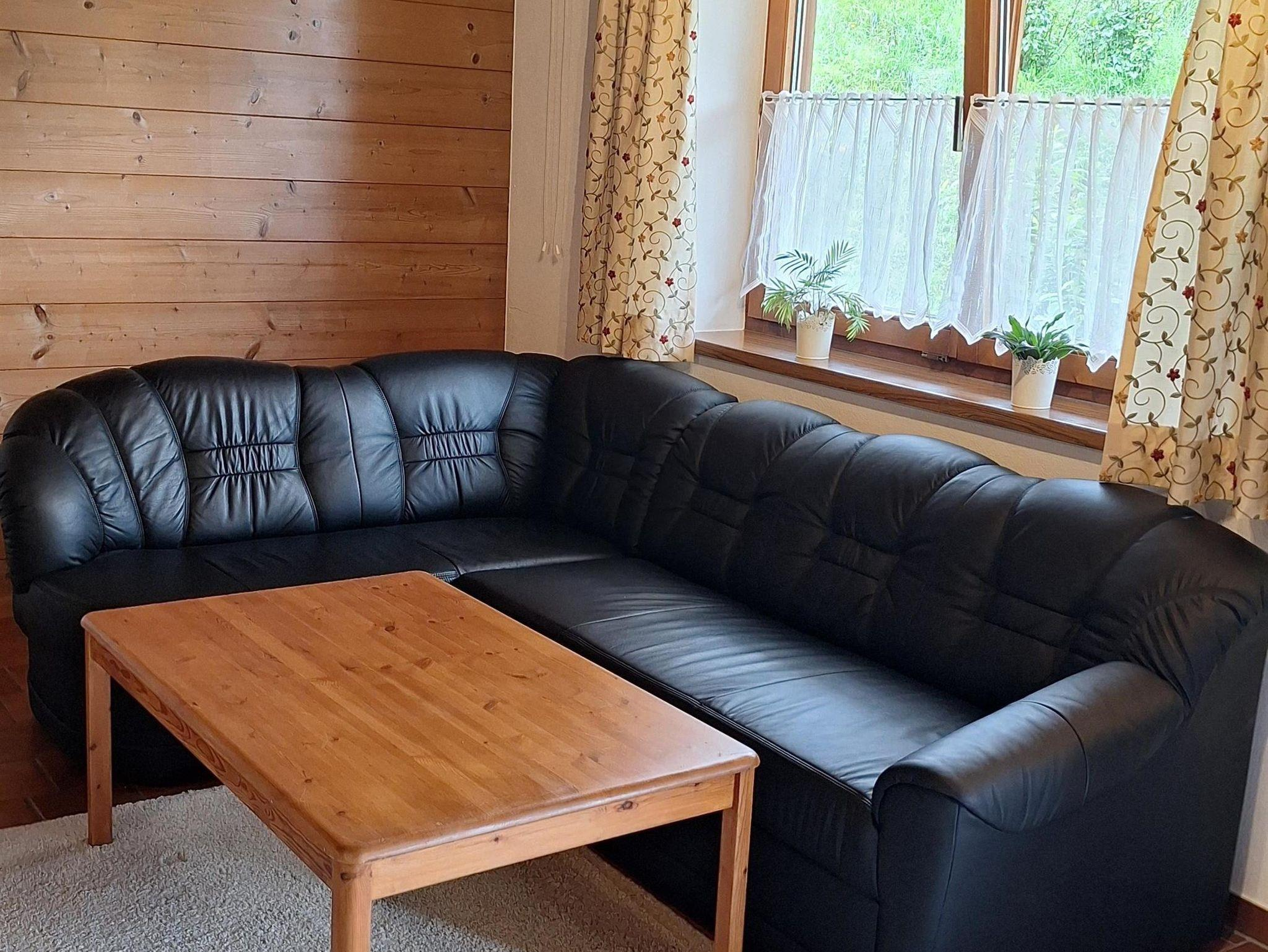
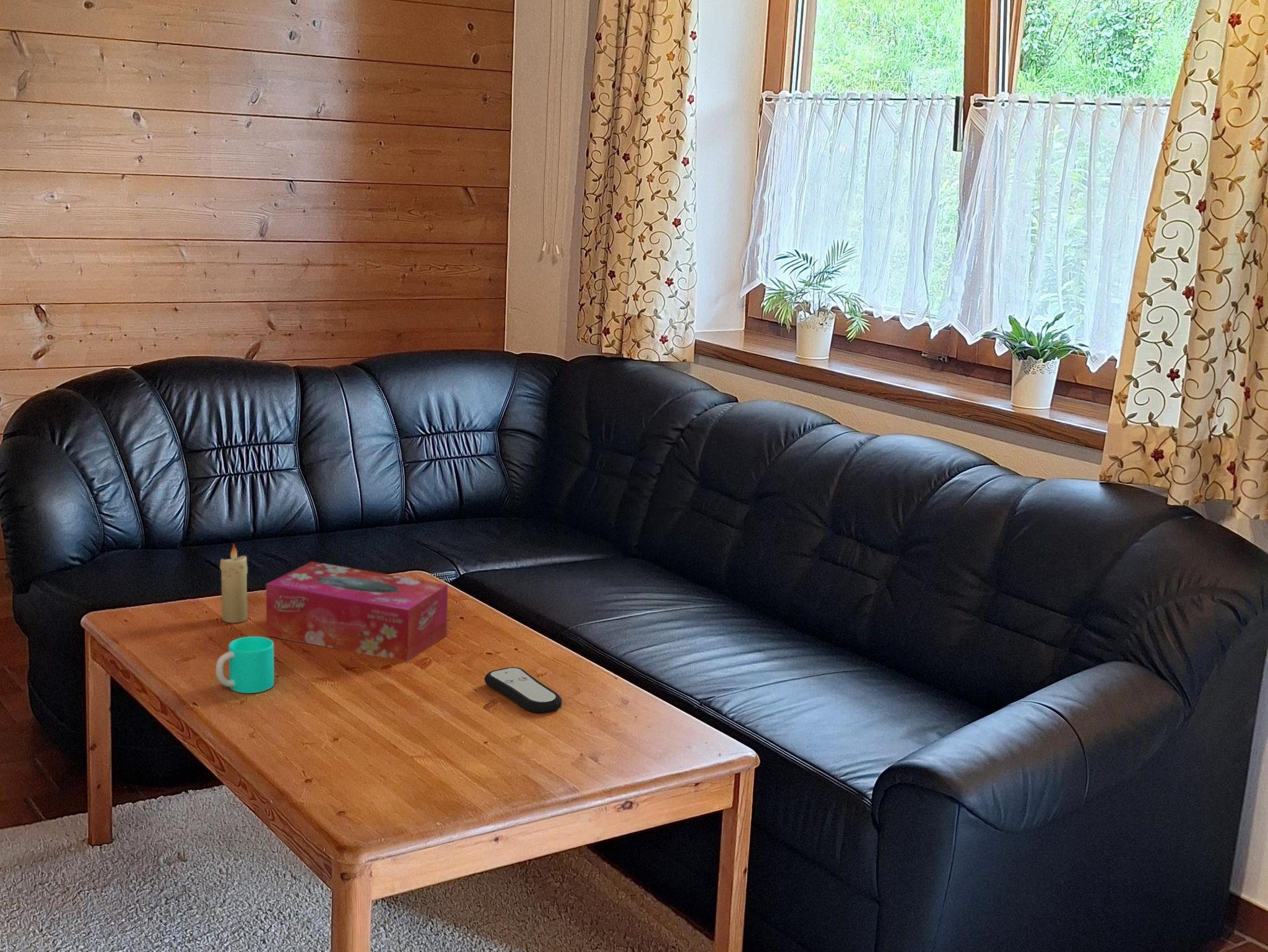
+ tissue box (357, 610)
+ candle (233, 581)
+ remote control (524, 690)
+ cup (243, 666)
